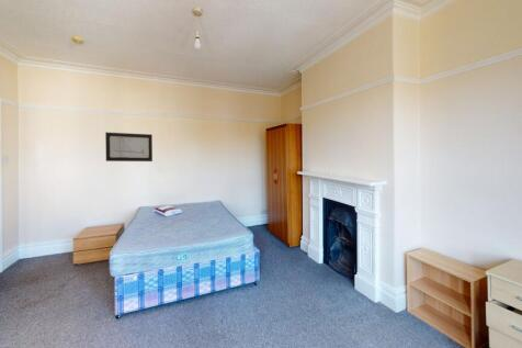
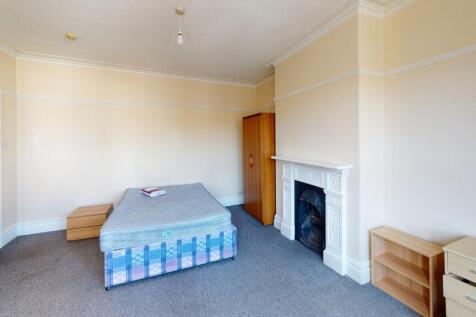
- wall art (129, 147)
